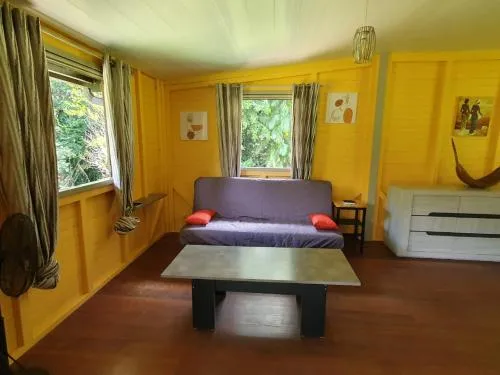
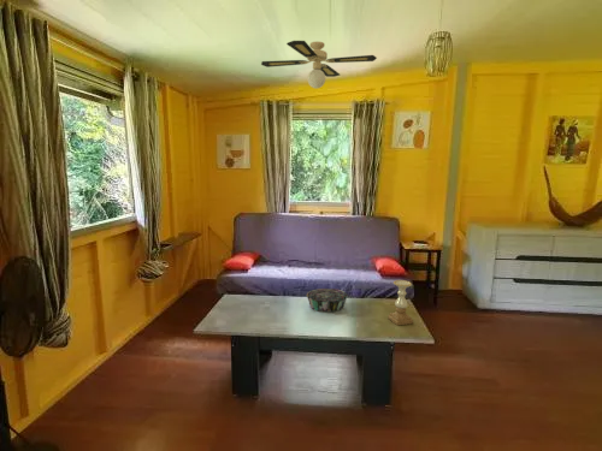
+ candle holder (401, 301)
+ ceiling fan (317, 66)
+ decorative bowl (326, 301)
